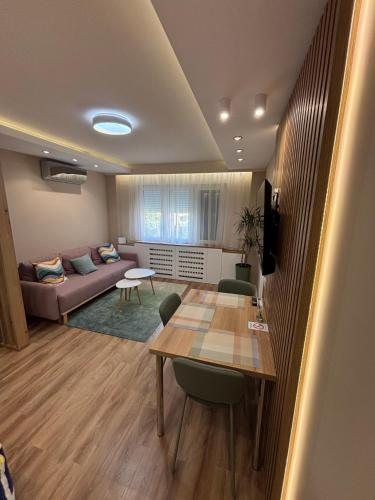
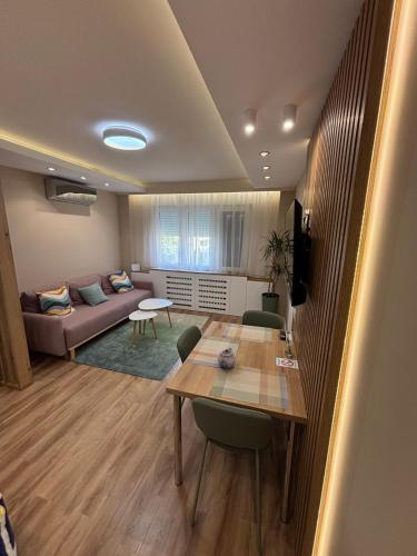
+ teapot (226, 357)
